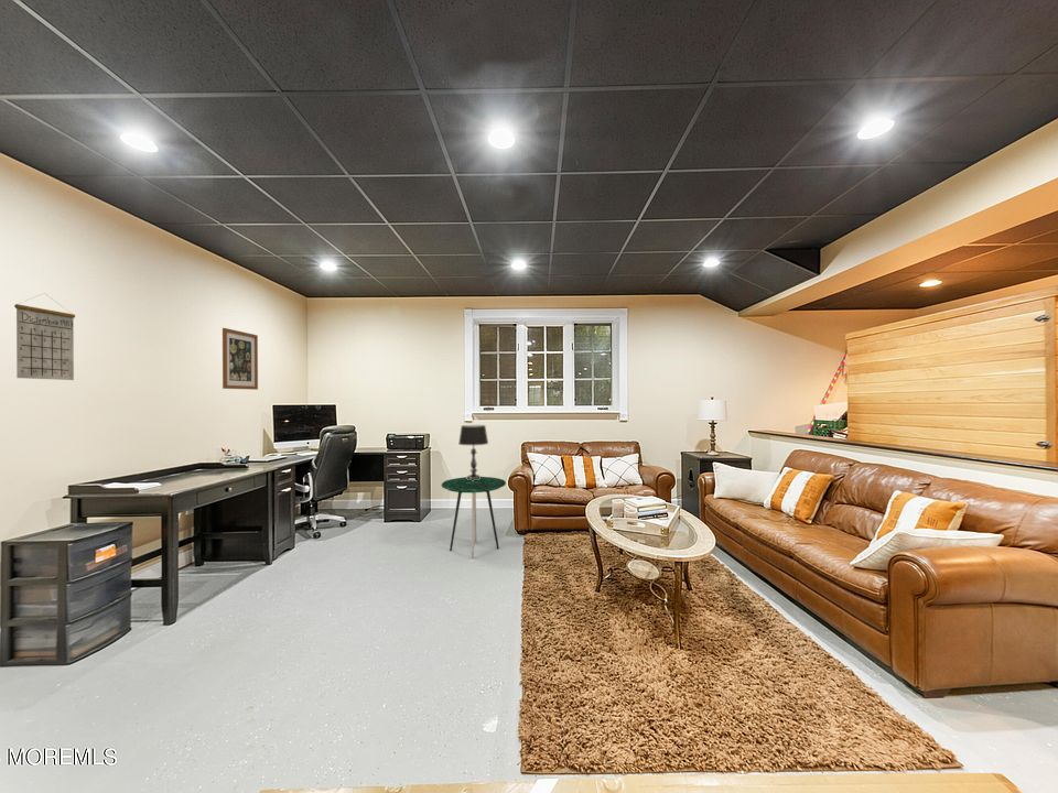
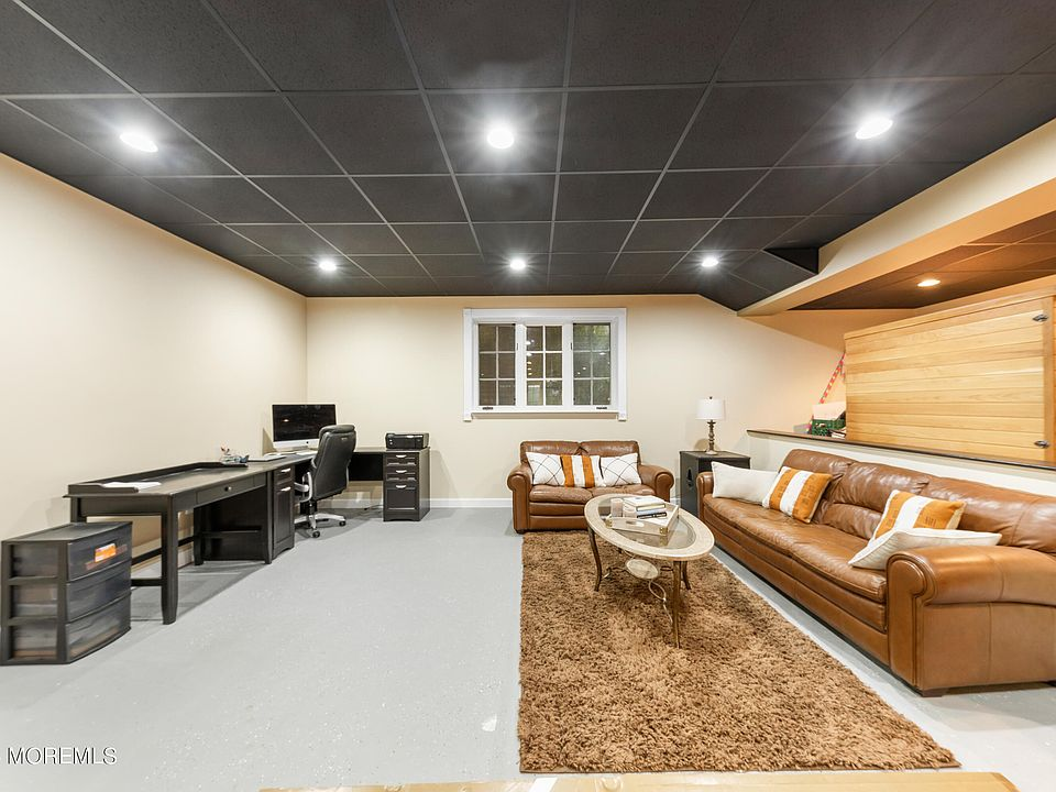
- wall art (240, 360)
- calendar (46, 336)
- side table (474, 515)
- table lamp (473, 452)
